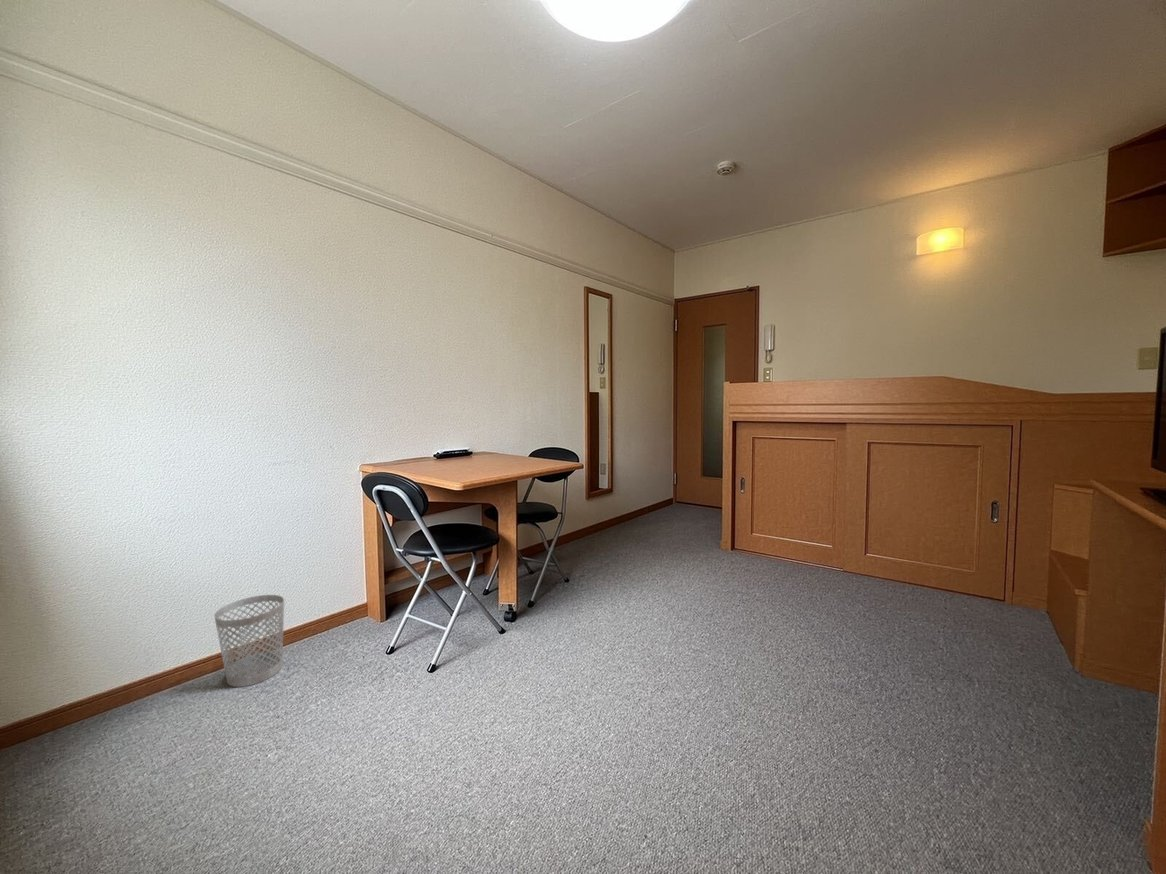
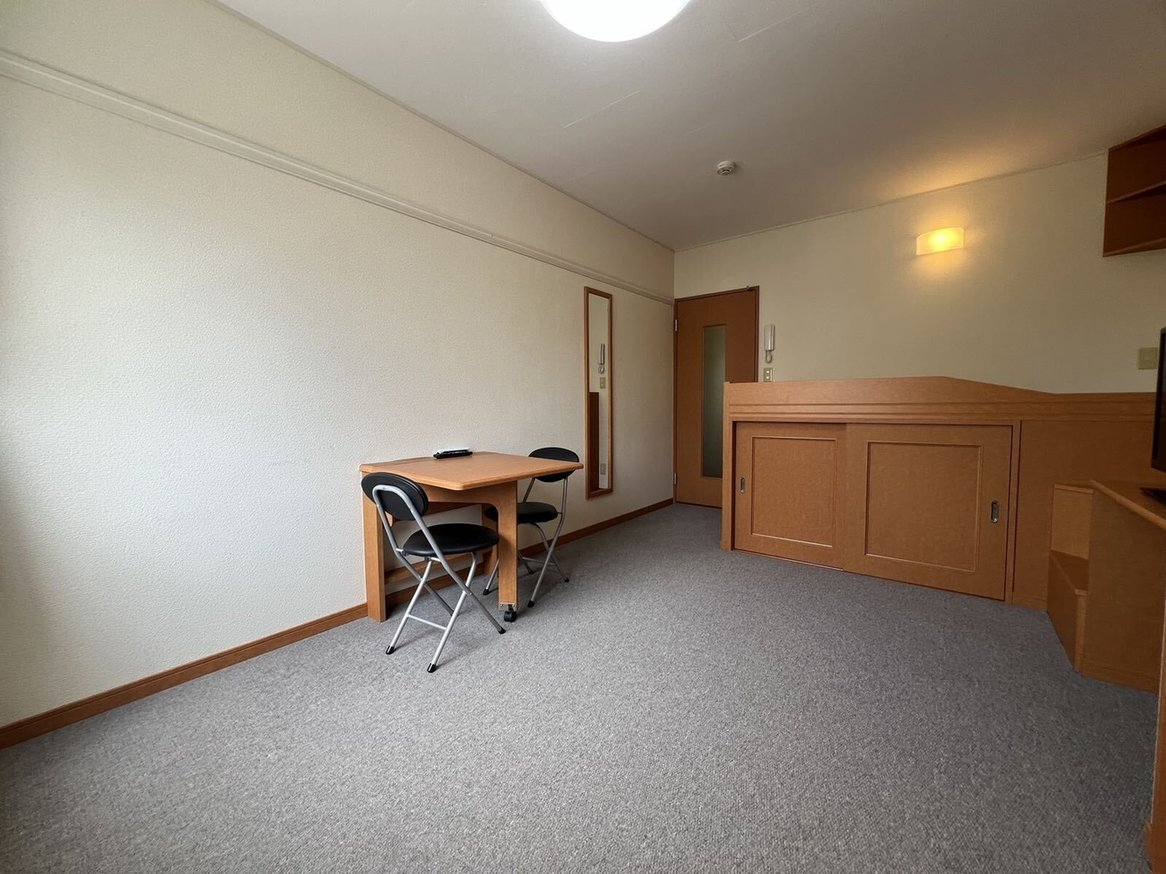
- wastebasket (252, 640)
